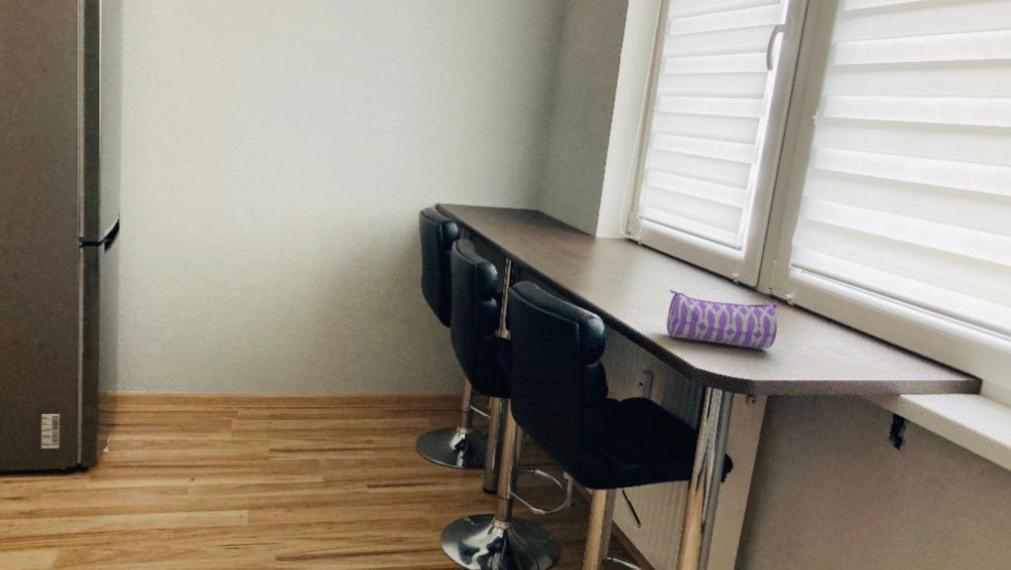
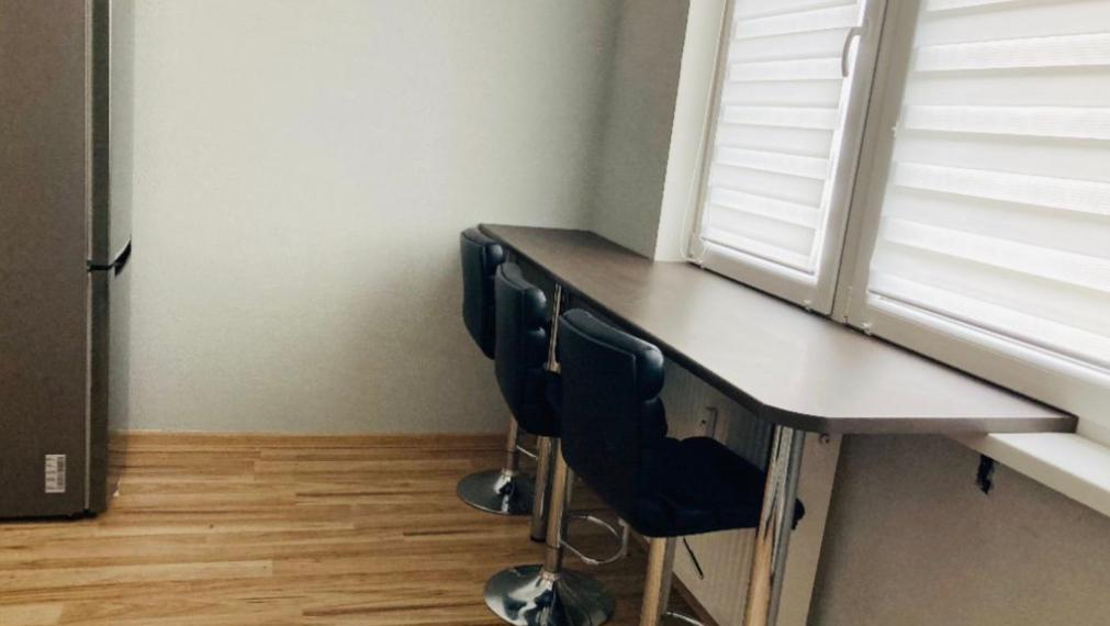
- pencil case (722, 319)
